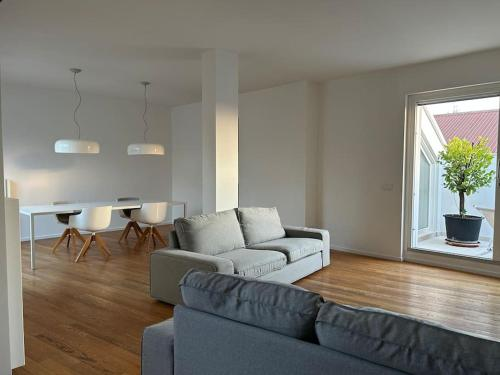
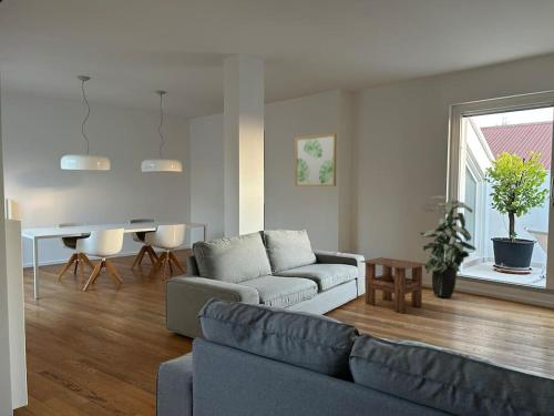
+ side table (392, 284)
+ indoor plant (444, 245)
+ wall art (315, 161)
